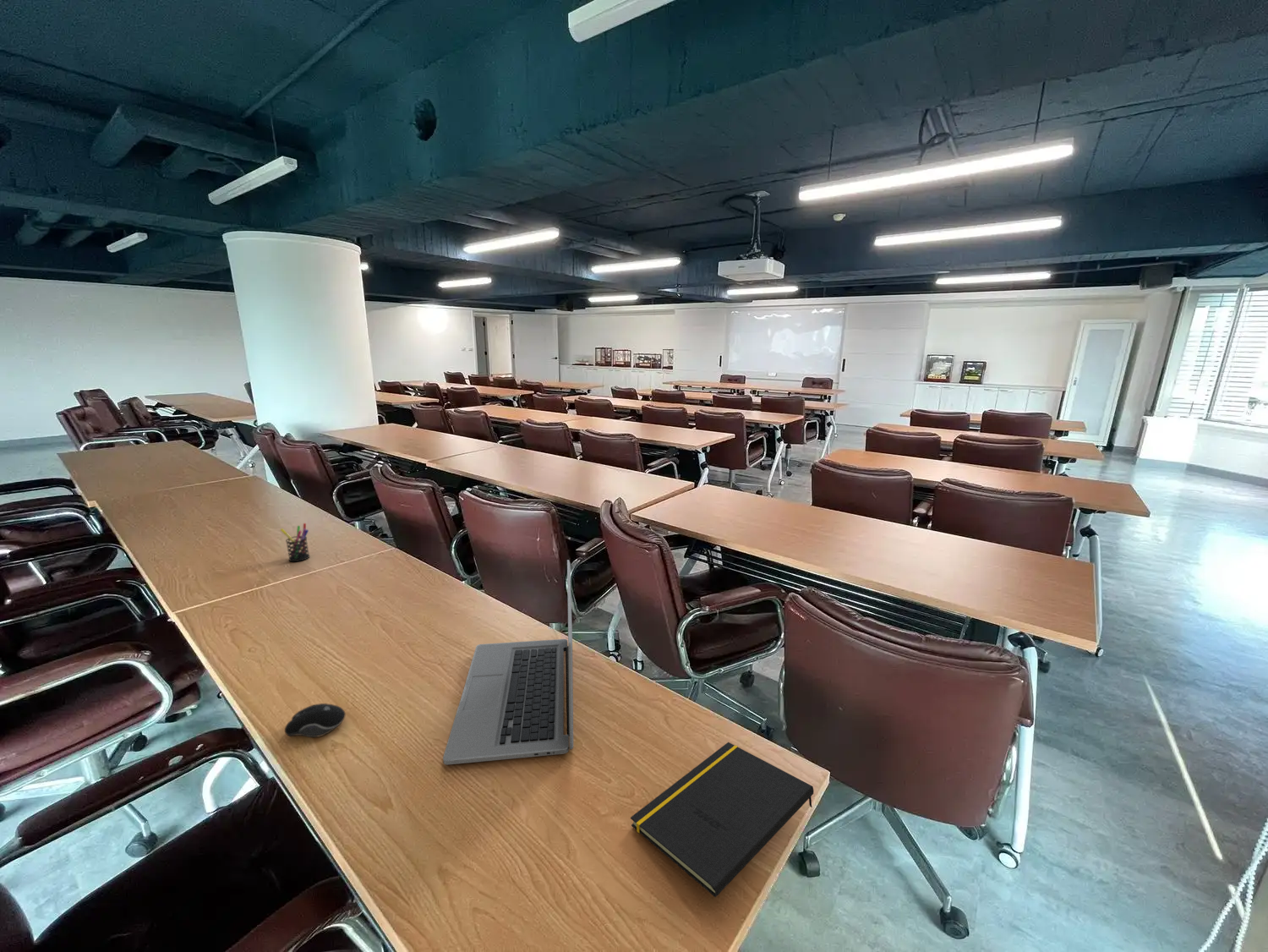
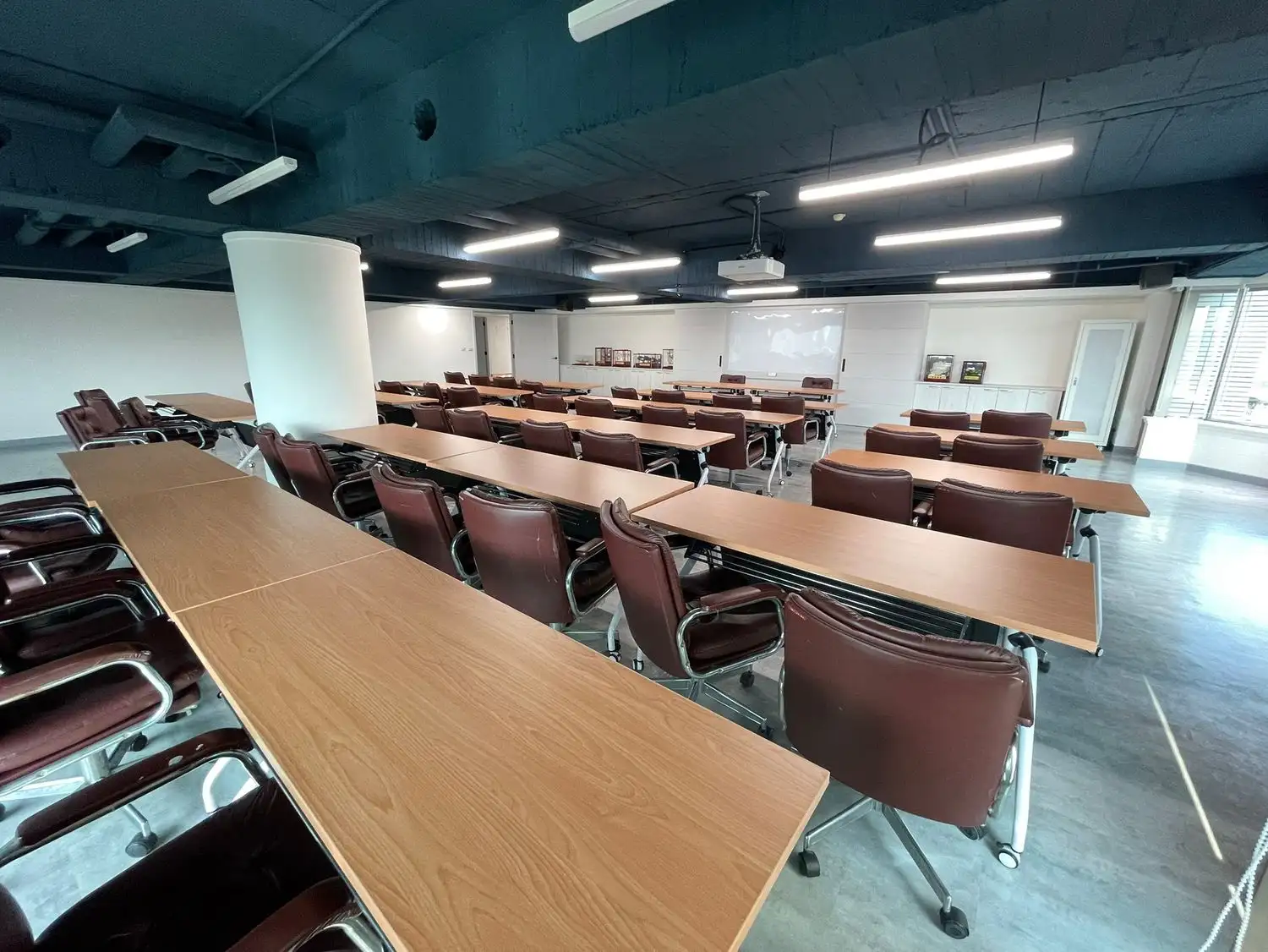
- computer mouse (316, 716)
- notepad (723, 806)
- pen holder (298, 540)
- laptop (516, 647)
